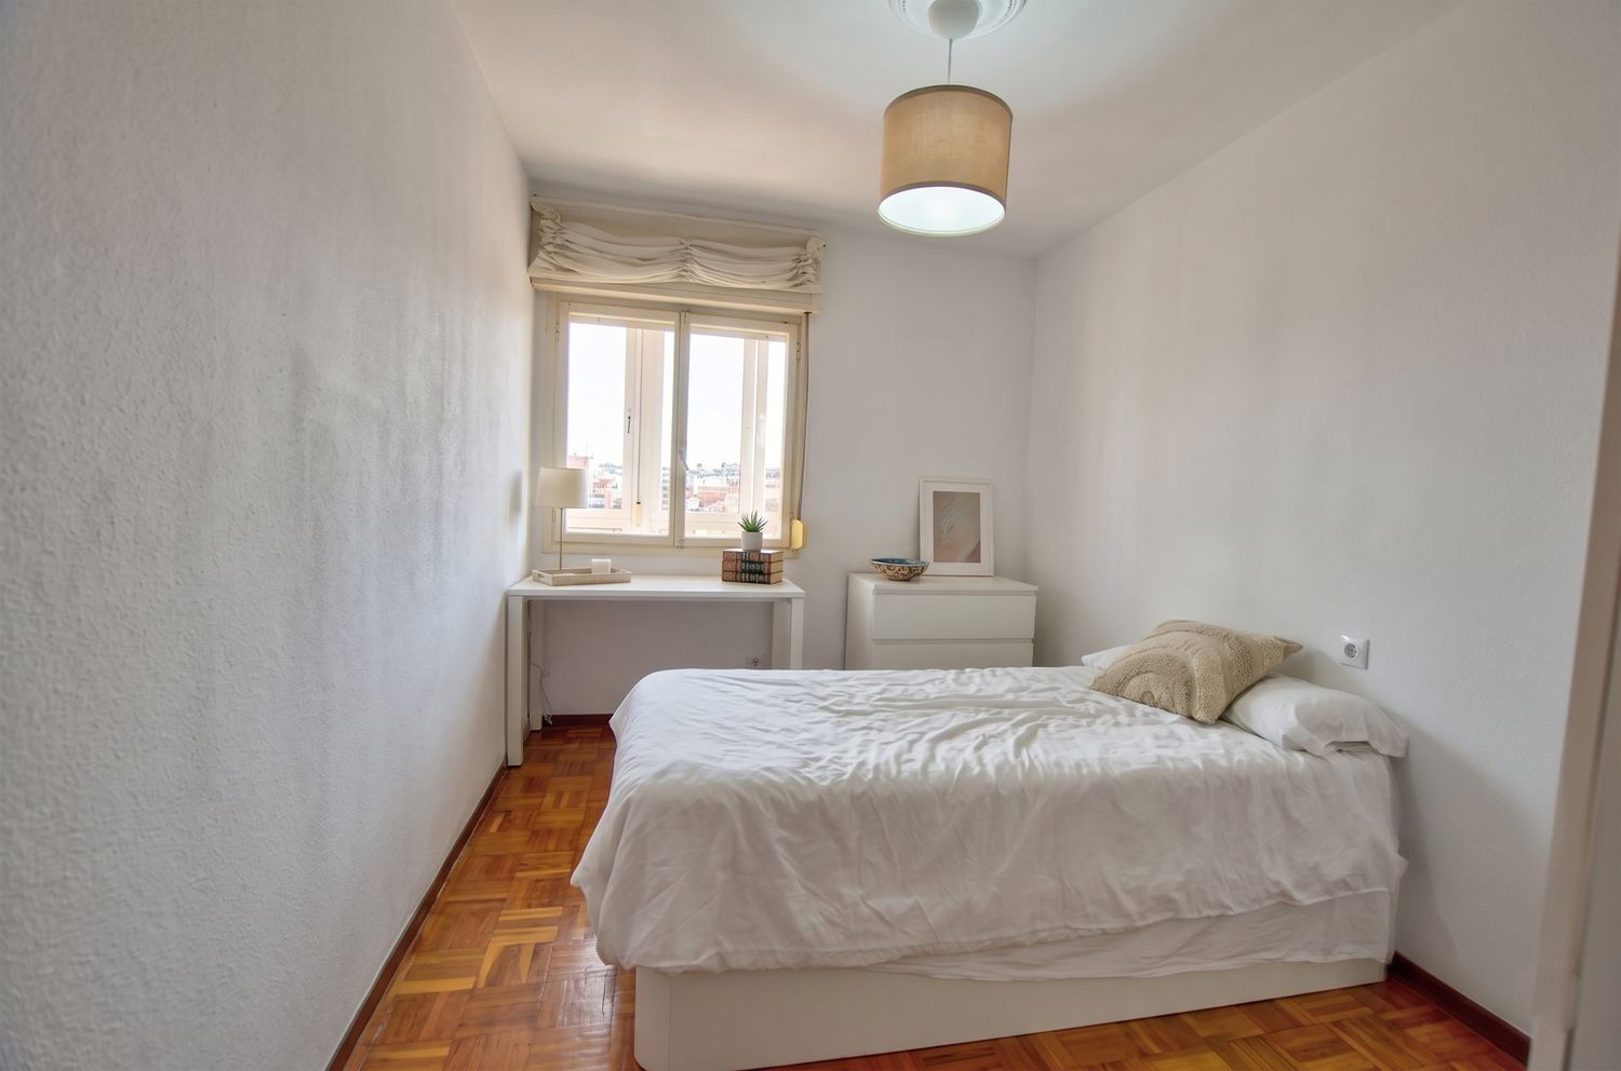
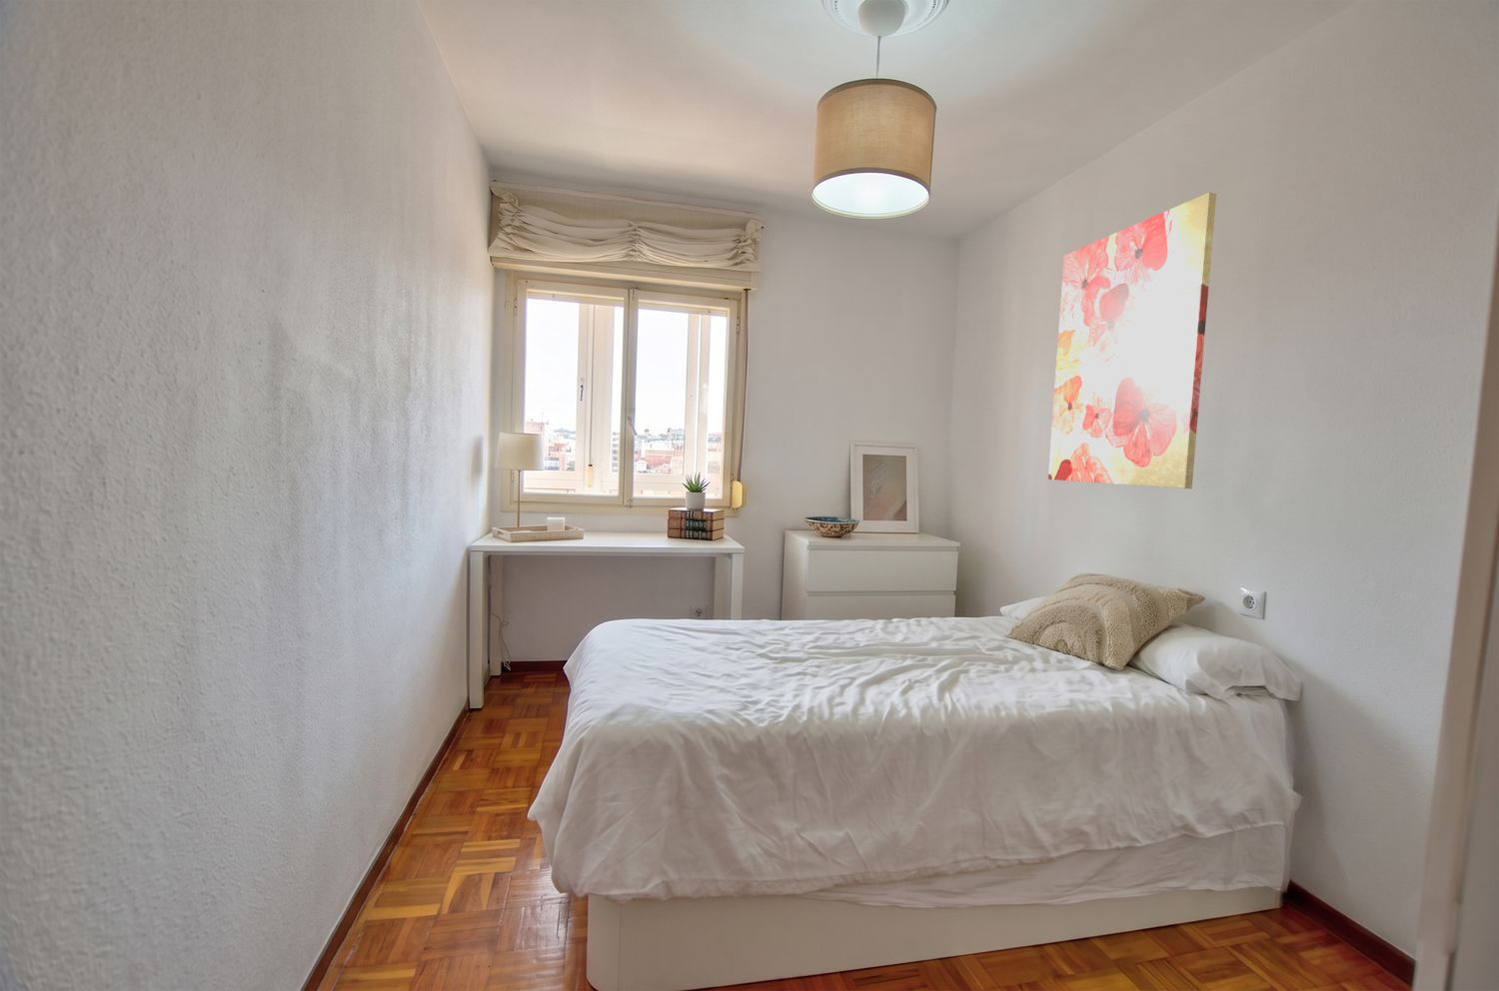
+ wall art (1120, 356)
